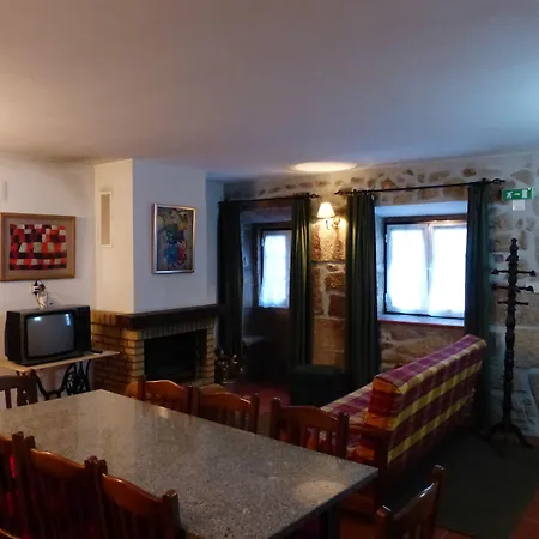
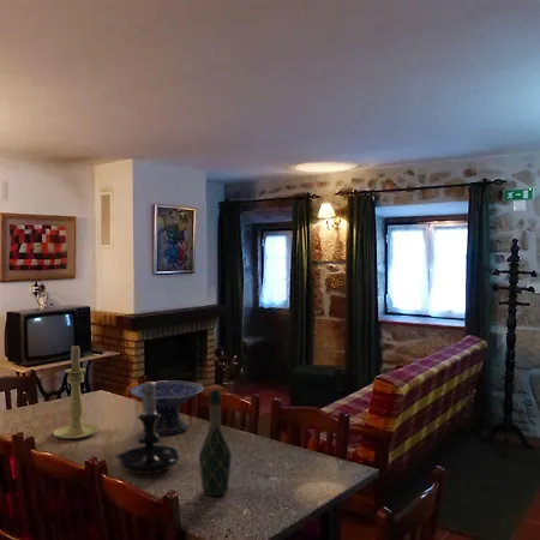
+ candle holder (148, 421)
+ candle holder (76, 389)
+ wine bottle (215, 440)
+ decorative bowl (167, 408)
